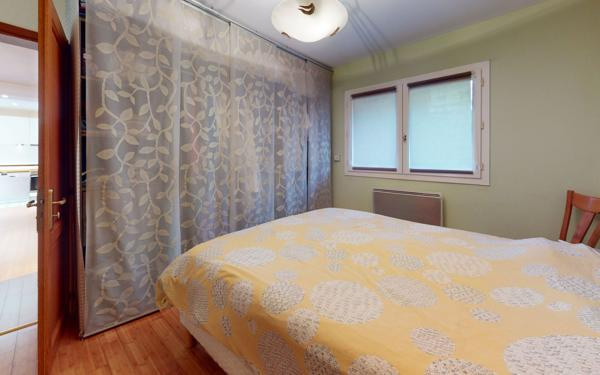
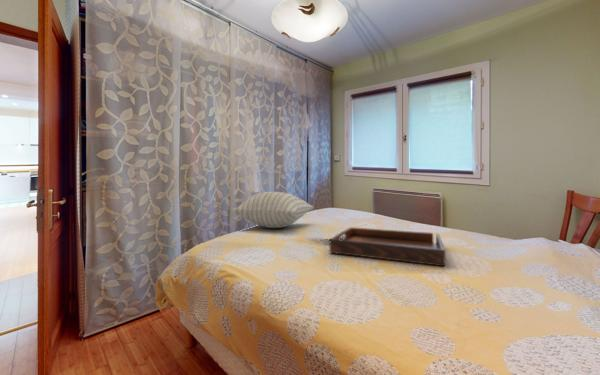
+ pillow (275, 209)
+ serving tray (387, 242)
